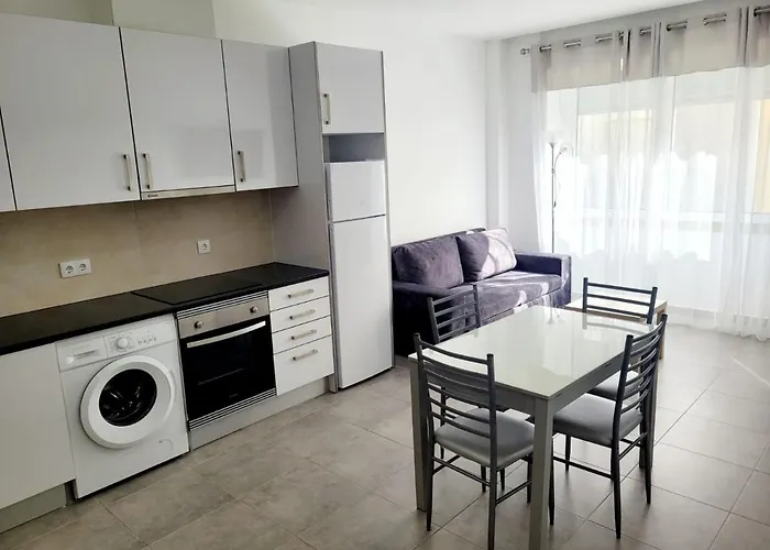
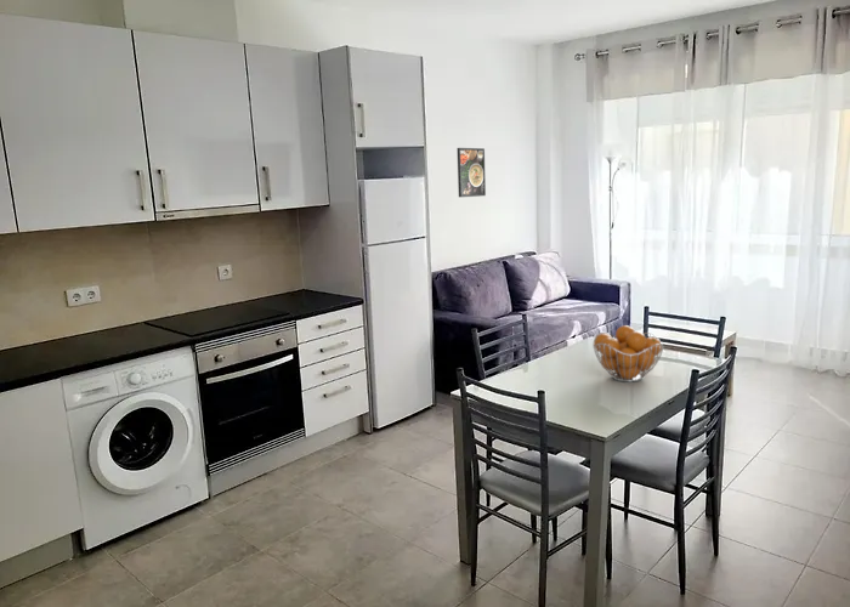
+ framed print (471, 172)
+ fruit basket (627, 352)
